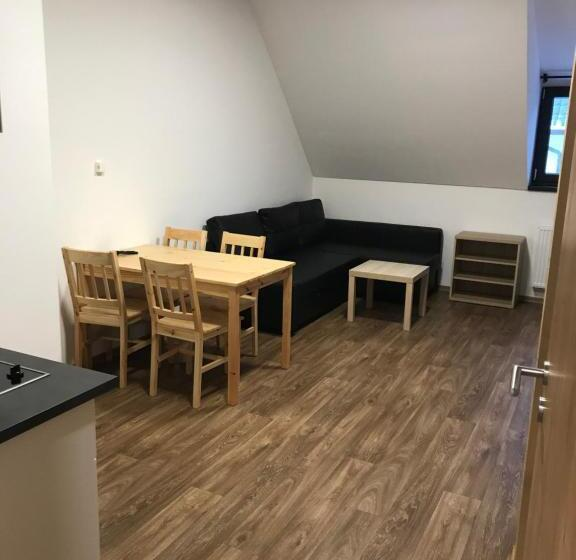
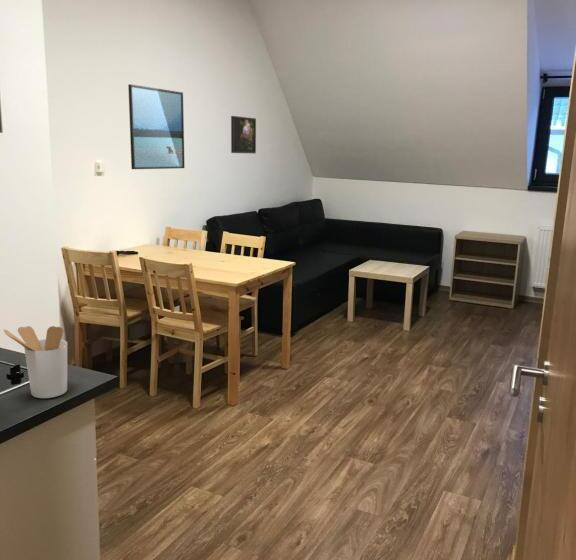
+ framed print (243, 135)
+ utensil holder (36, 359)
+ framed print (158, 129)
